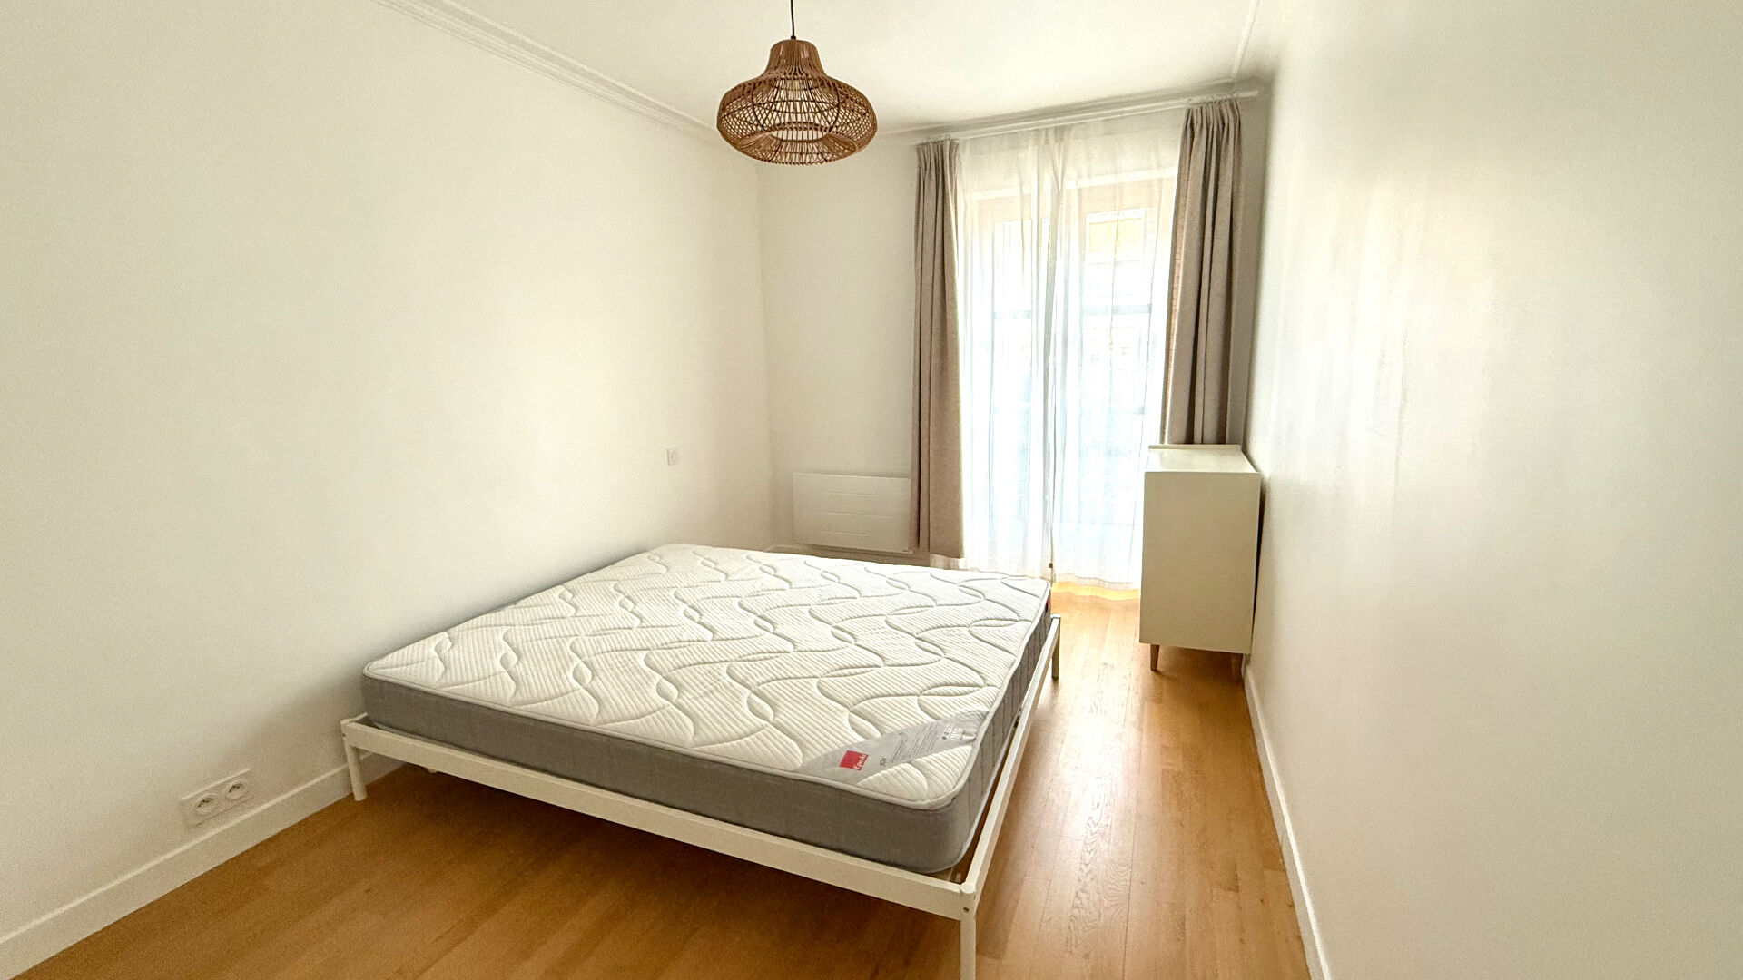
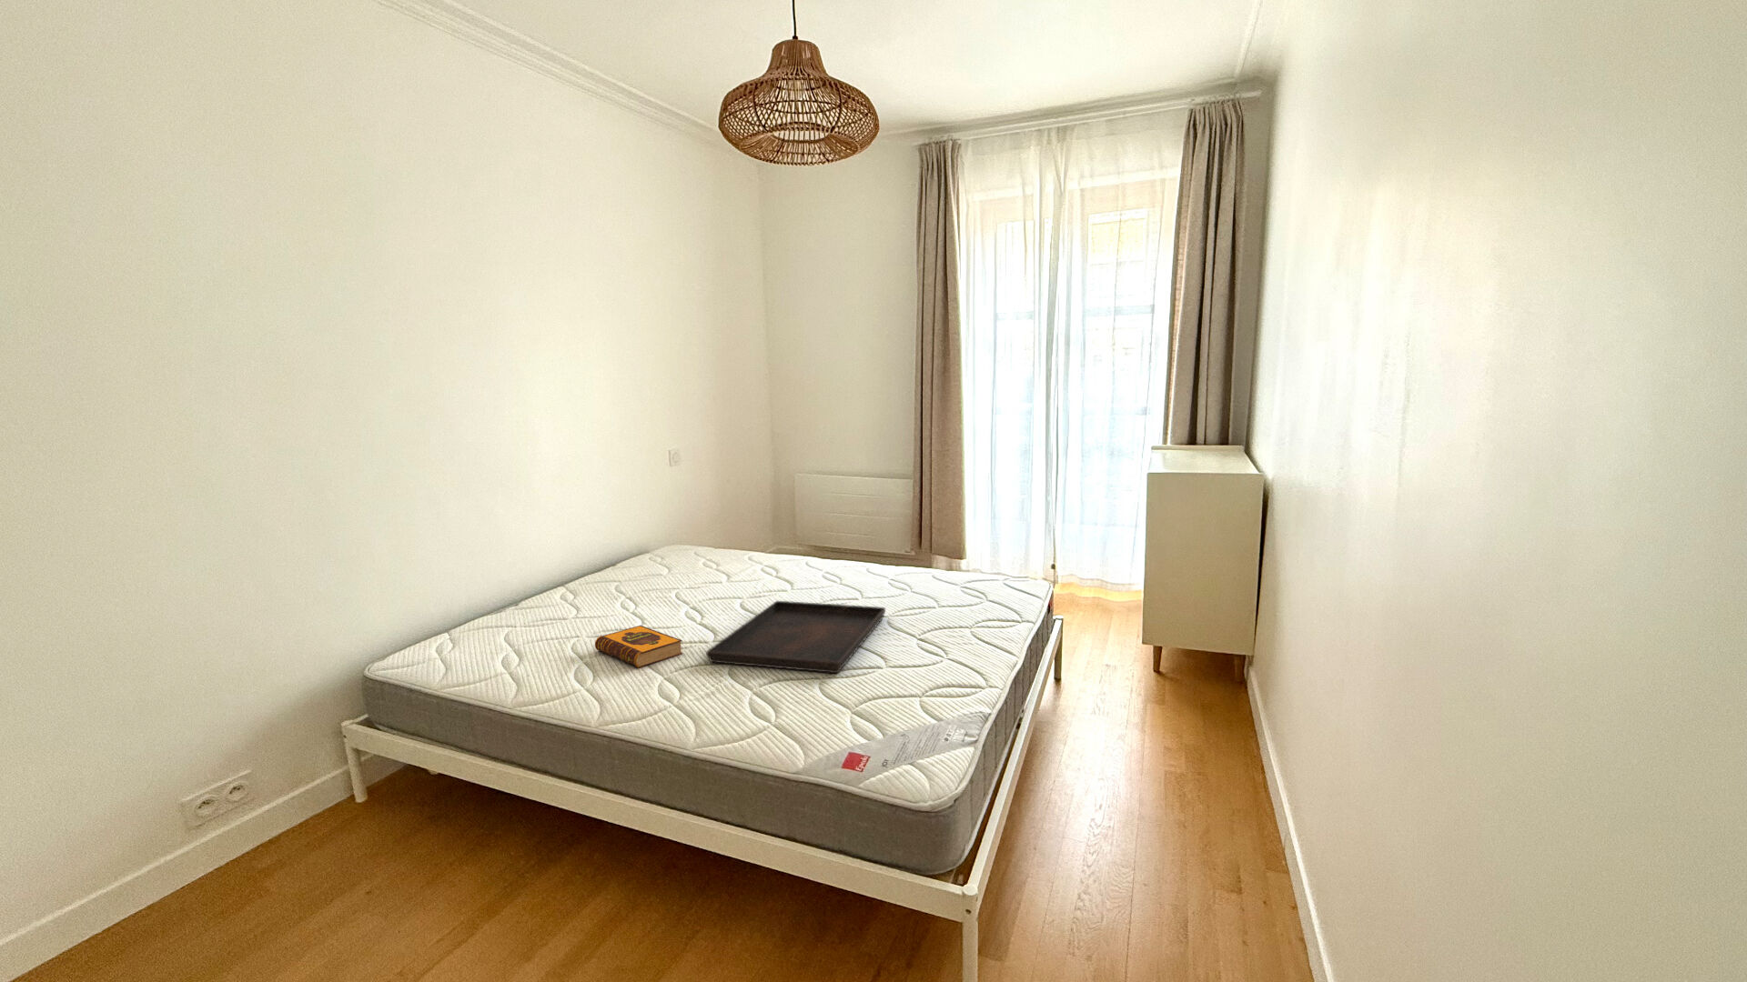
+ serving tray (804, 633)
+ hardback book (638, 645)
